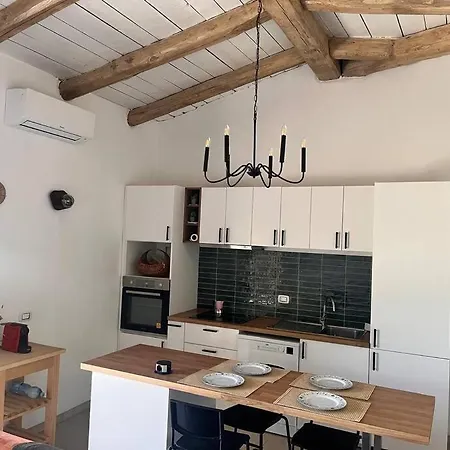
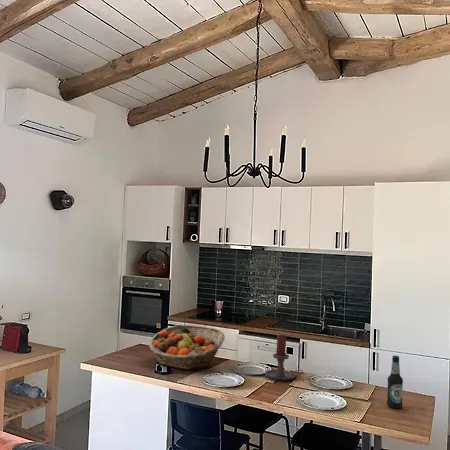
+ bottle (395, 381)
+ fruit basket (186, 346)
+ candle holder (285, 356)
